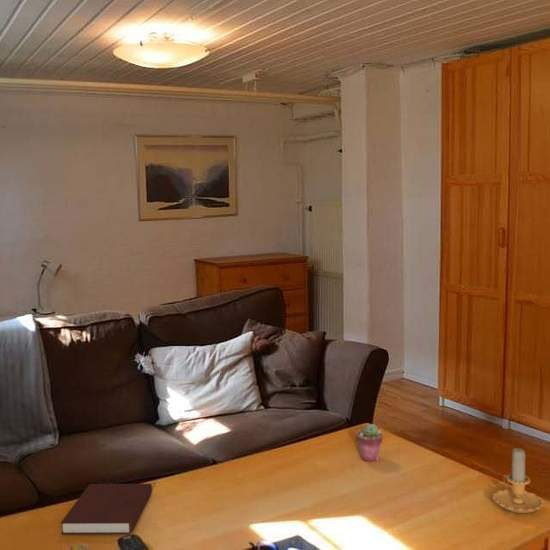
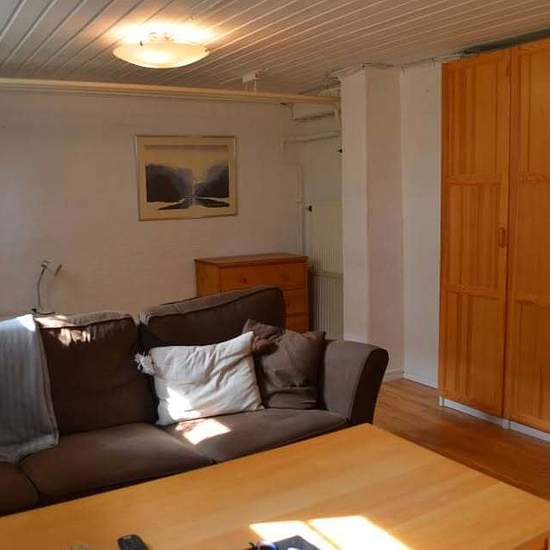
- candle (516, 474)
- potted succulent (369, 441)
- notebook (109, 507)
